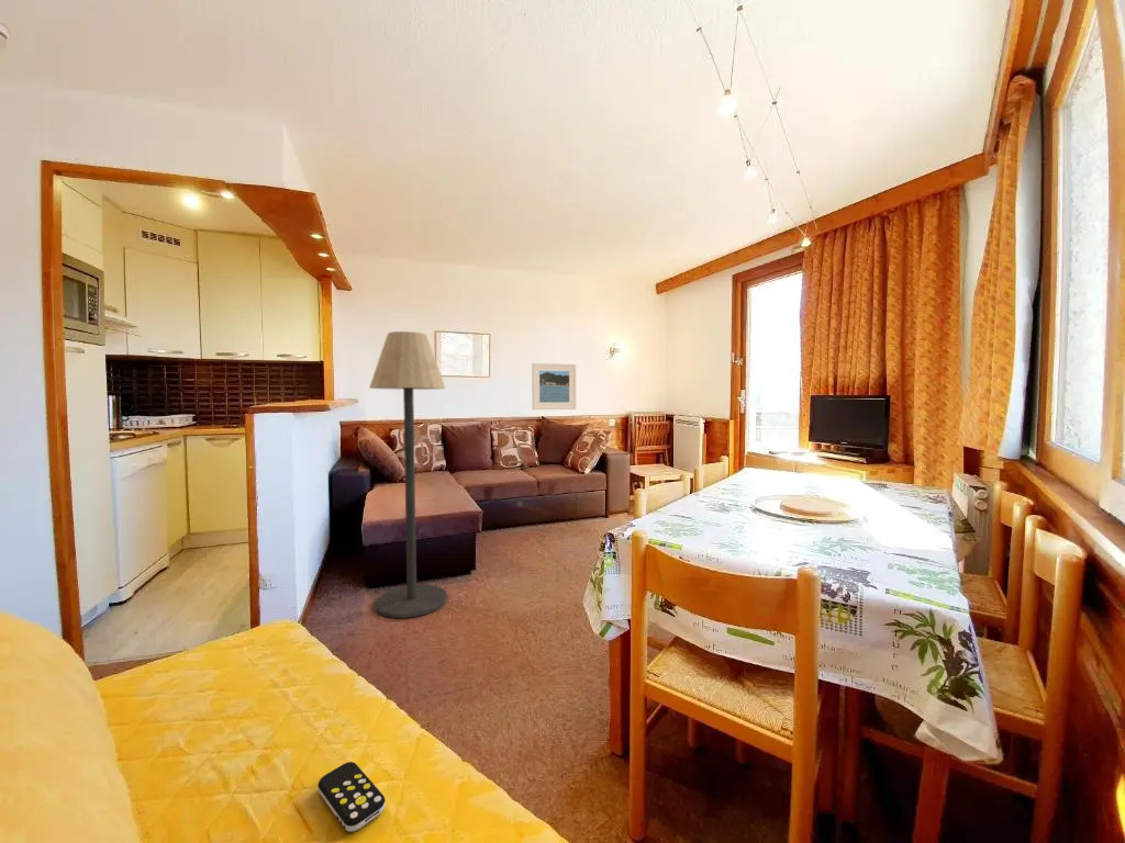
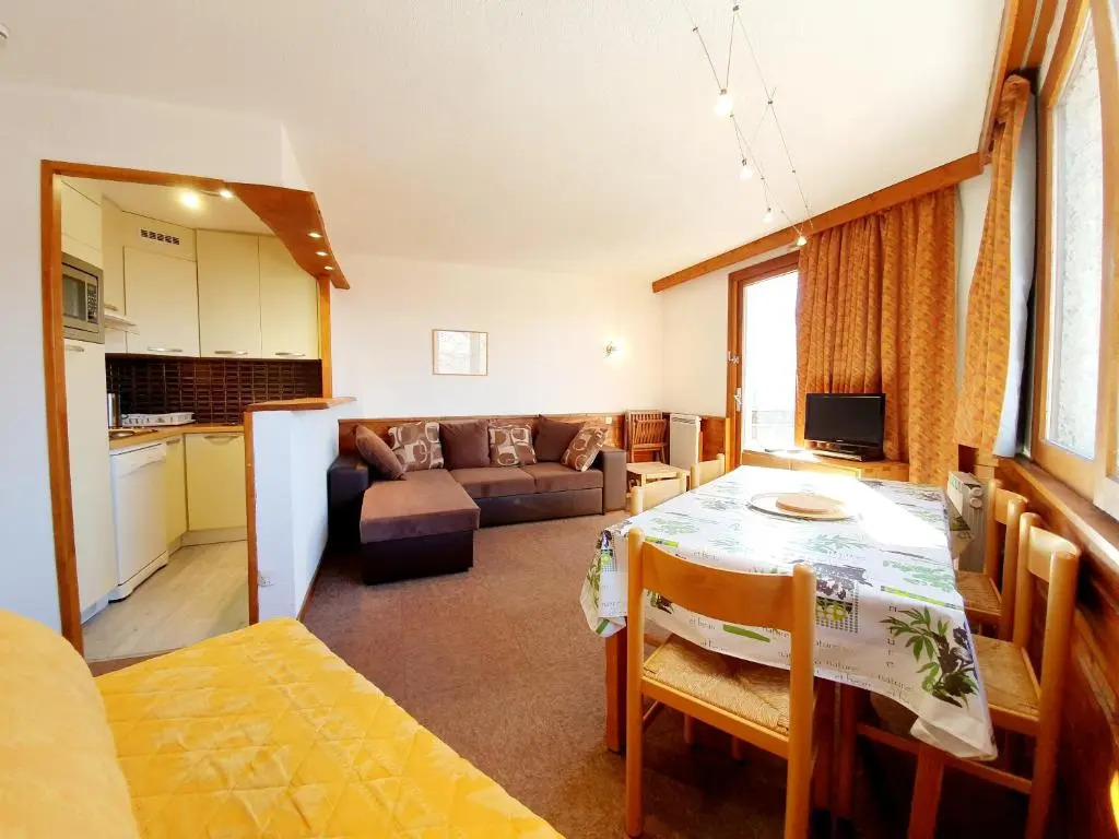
- remote control (350, 794)
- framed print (554, 386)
- floor lamp (410, 470)
